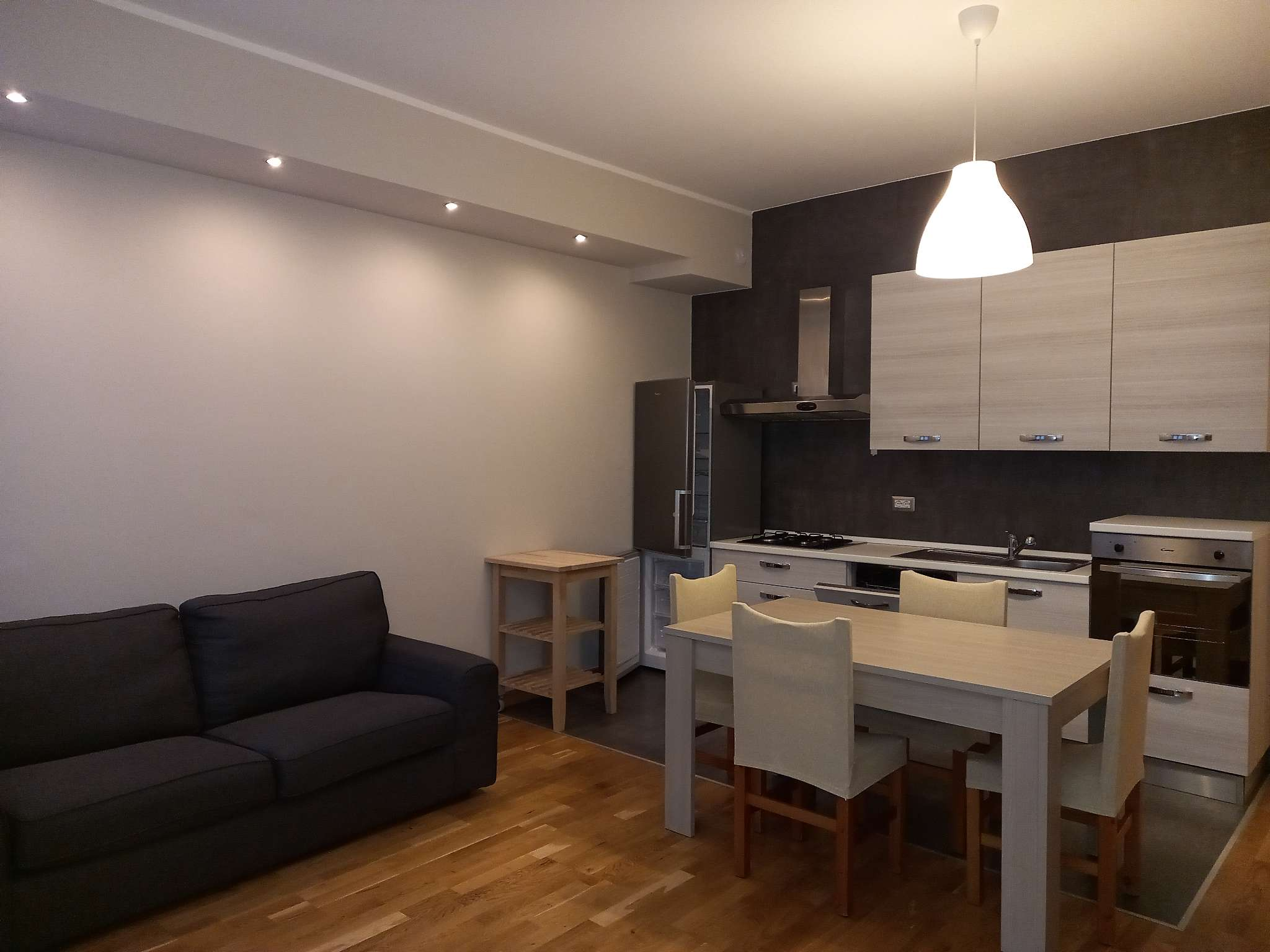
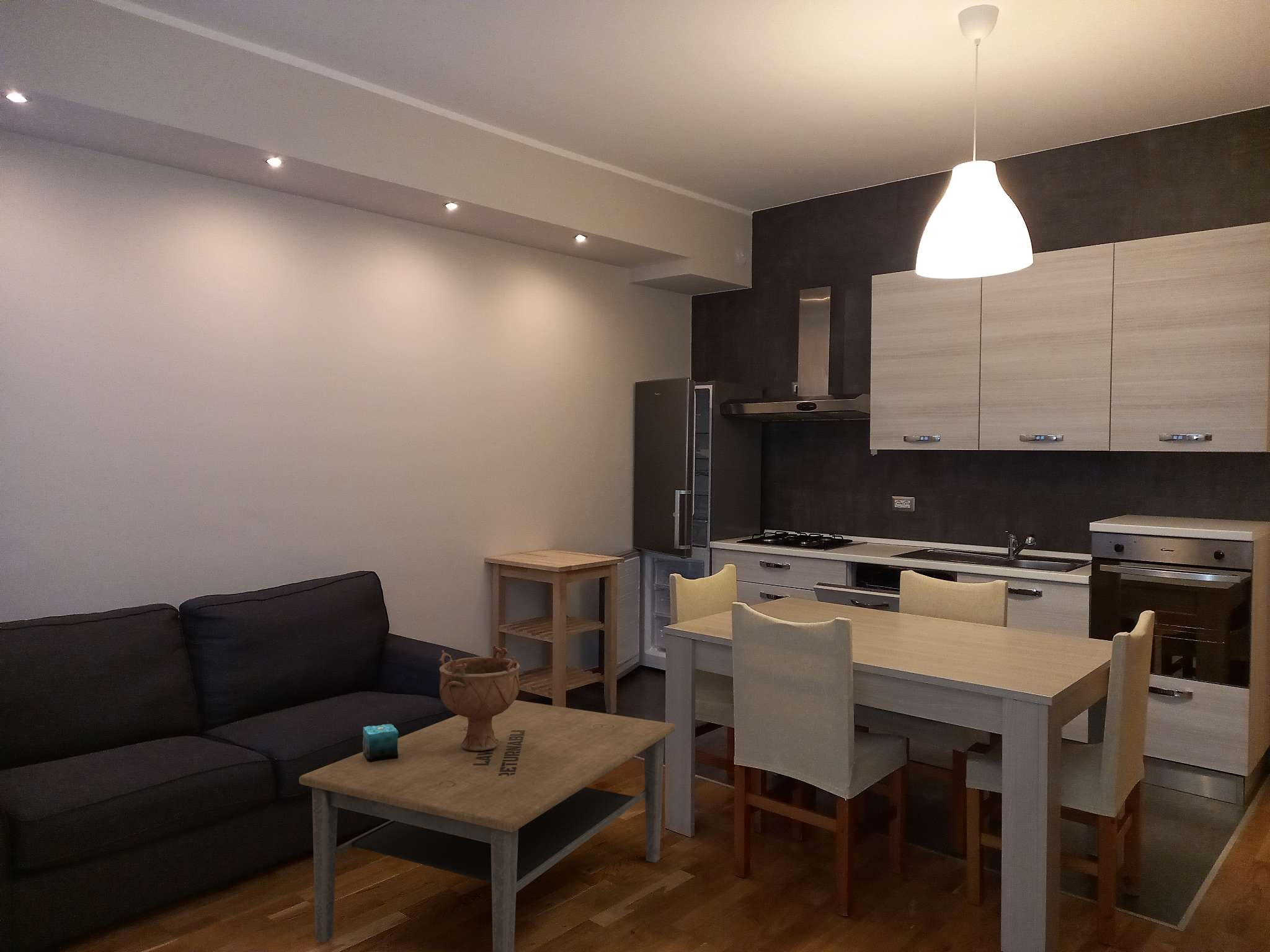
+ decorative bowl (479, 699)
+ coffee table (505, 822)
+ candle (380, 736)
